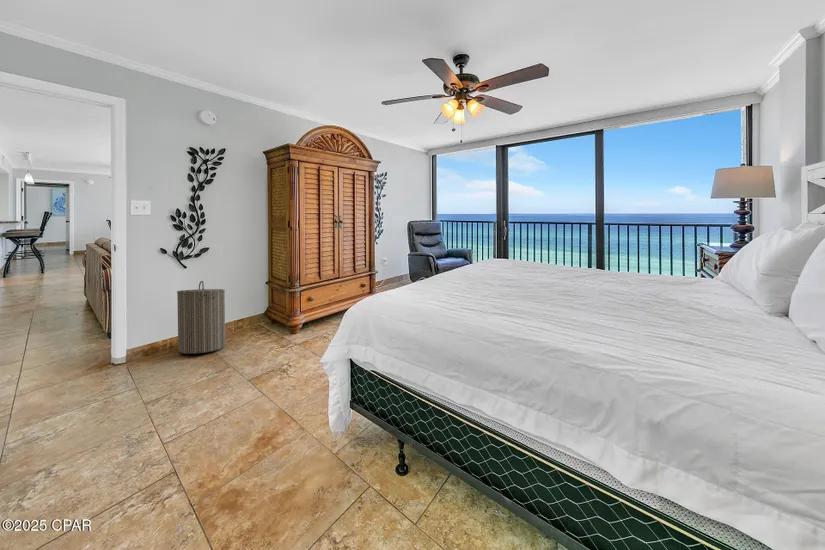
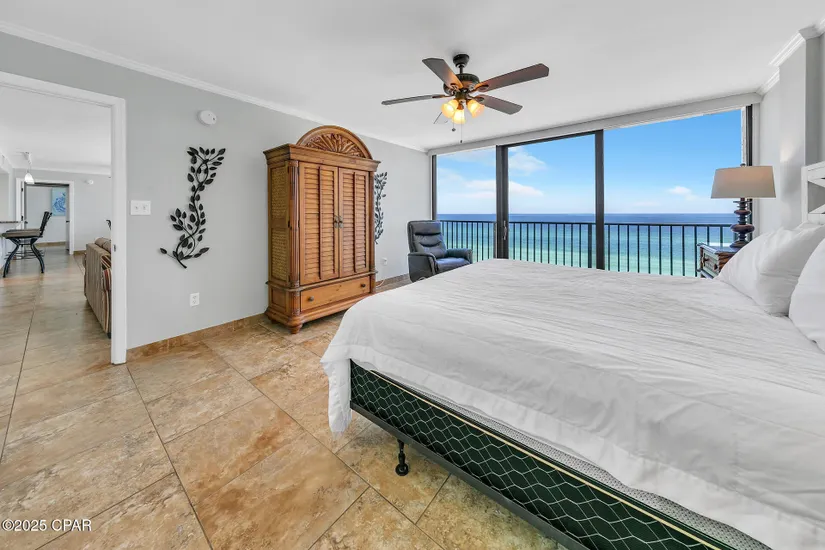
- laundry hamper (202, 314)
